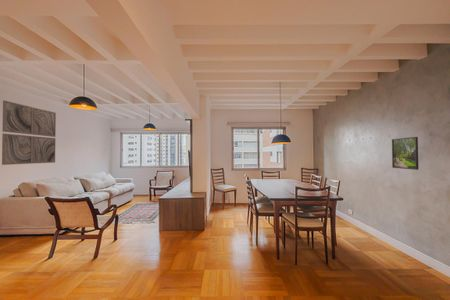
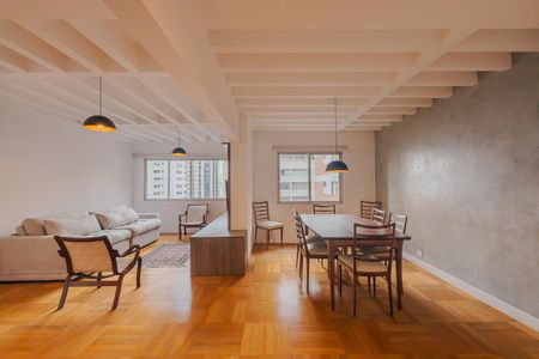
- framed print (404, 153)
- wall art (32, 134)
